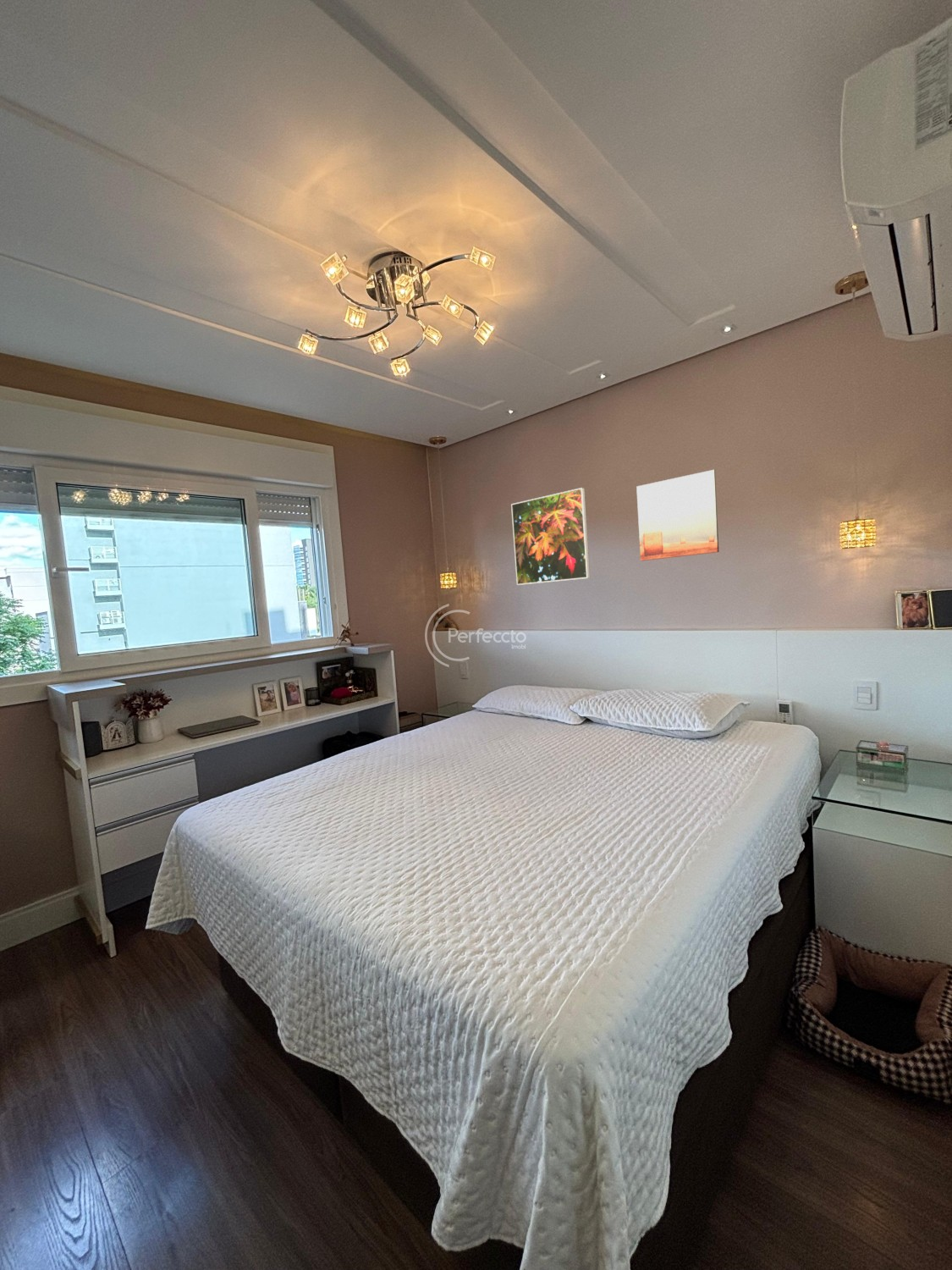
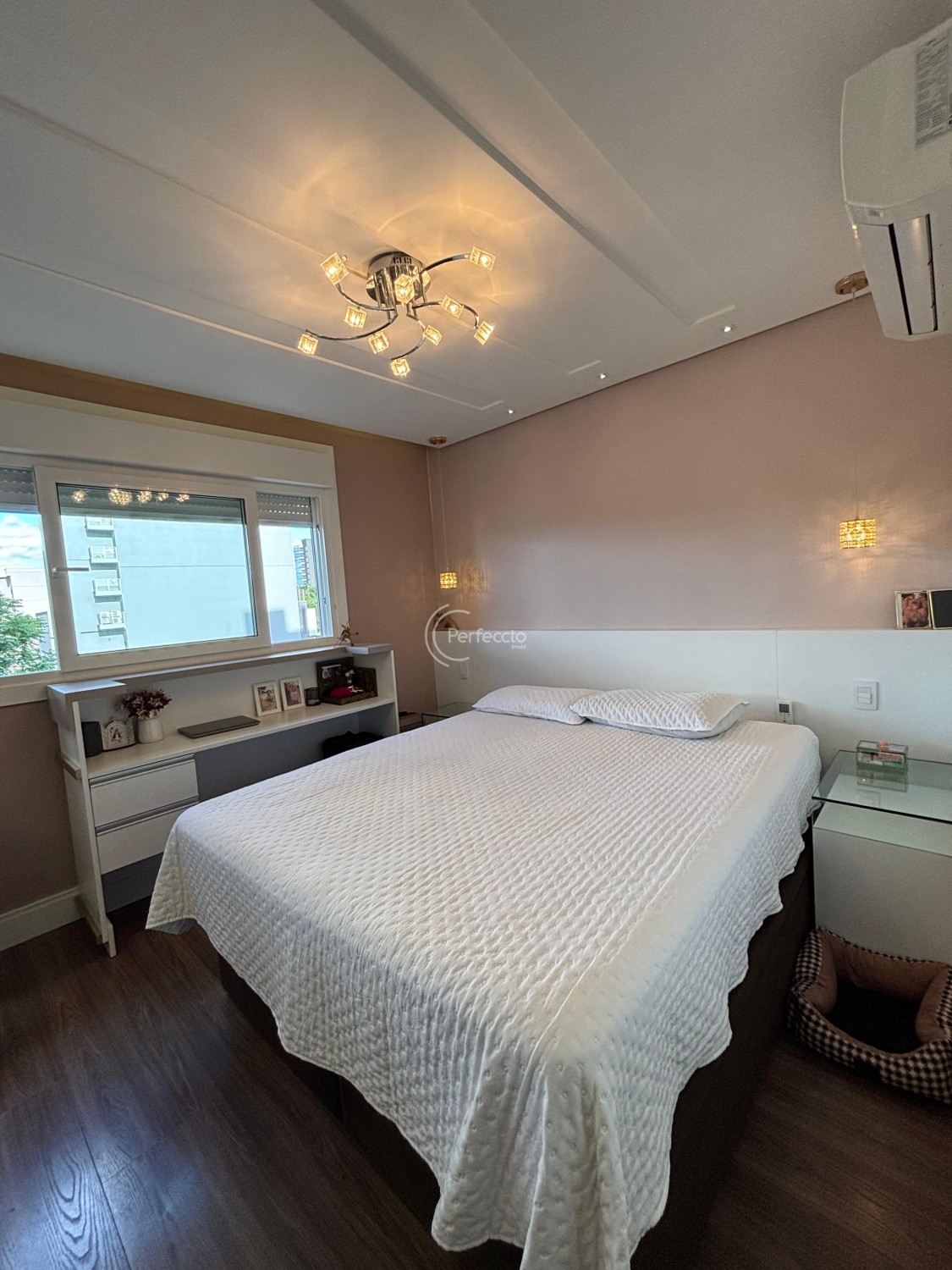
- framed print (548, 539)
- wall art (675, 517)
